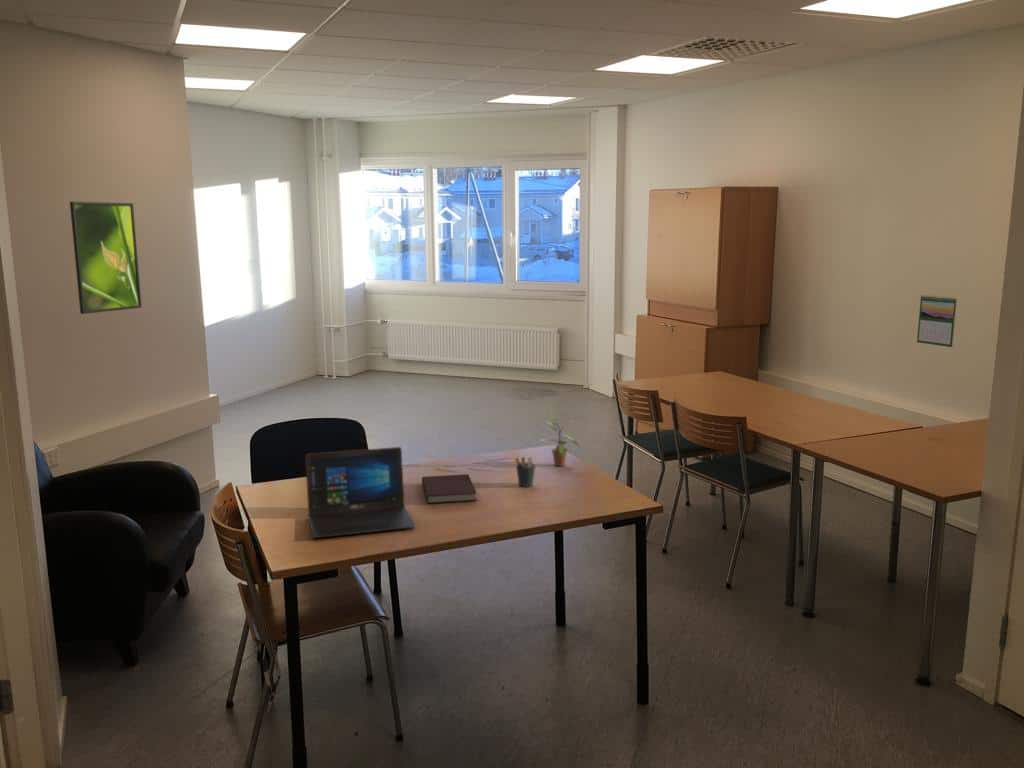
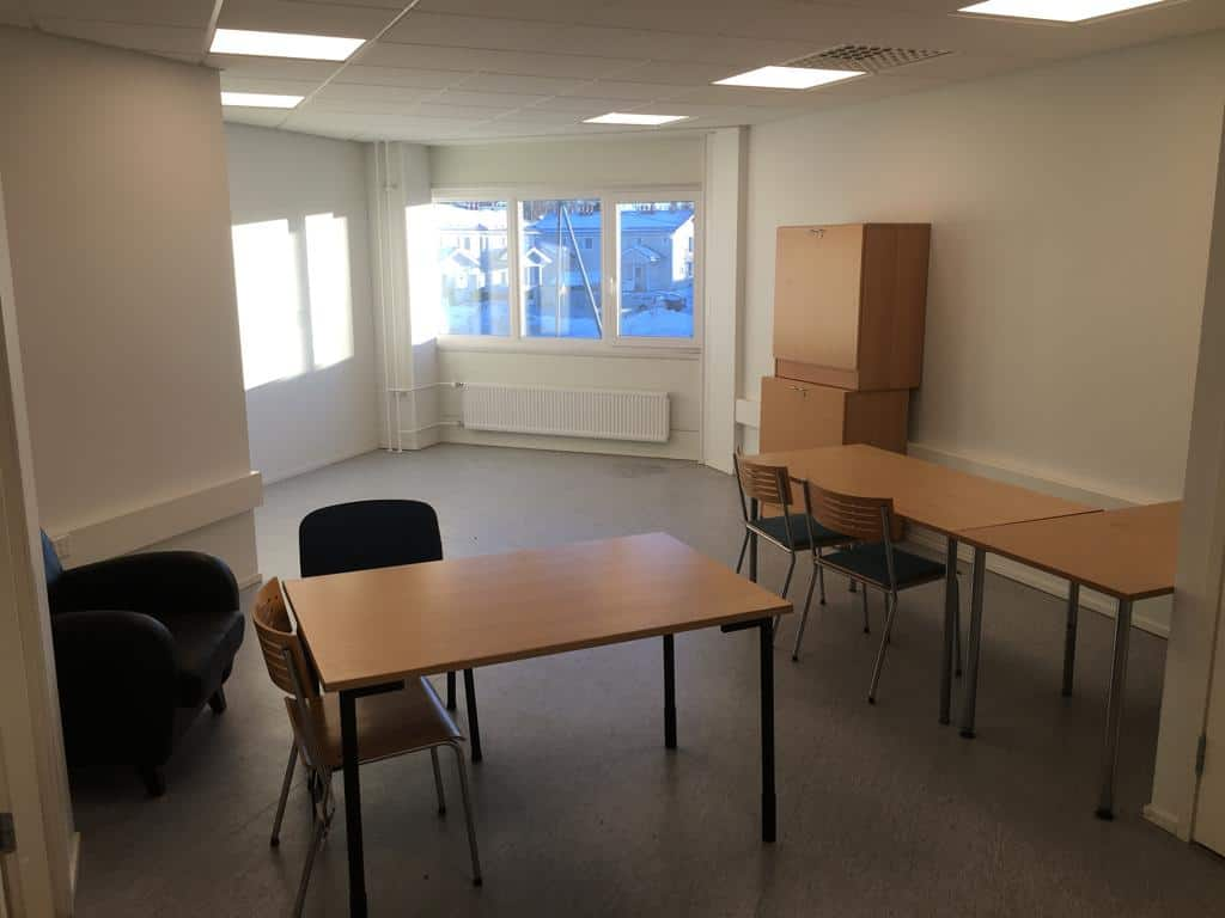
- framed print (107, 257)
- notebook (448, 488)
- potted plant (558, 434)
- calendar (936, 320)
- laptop (359, 490)
- pen holder (525, 469)
